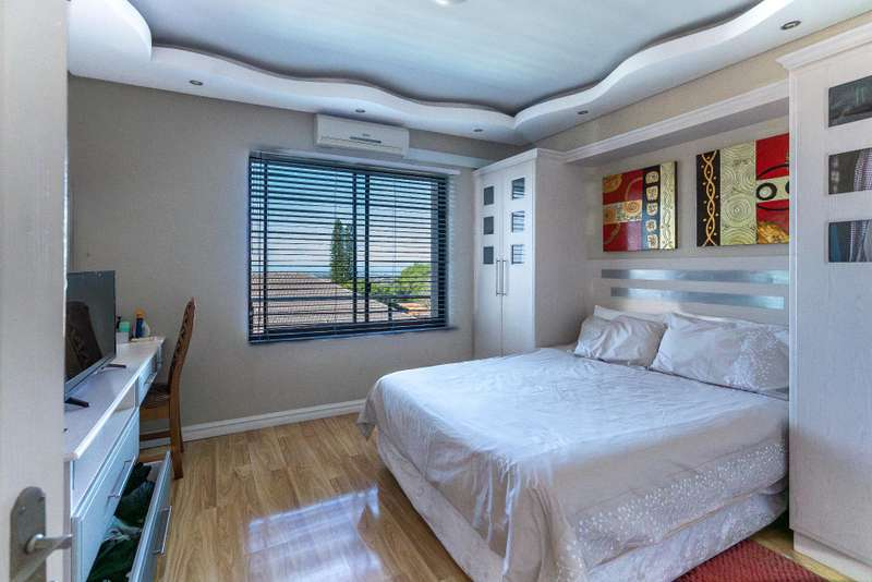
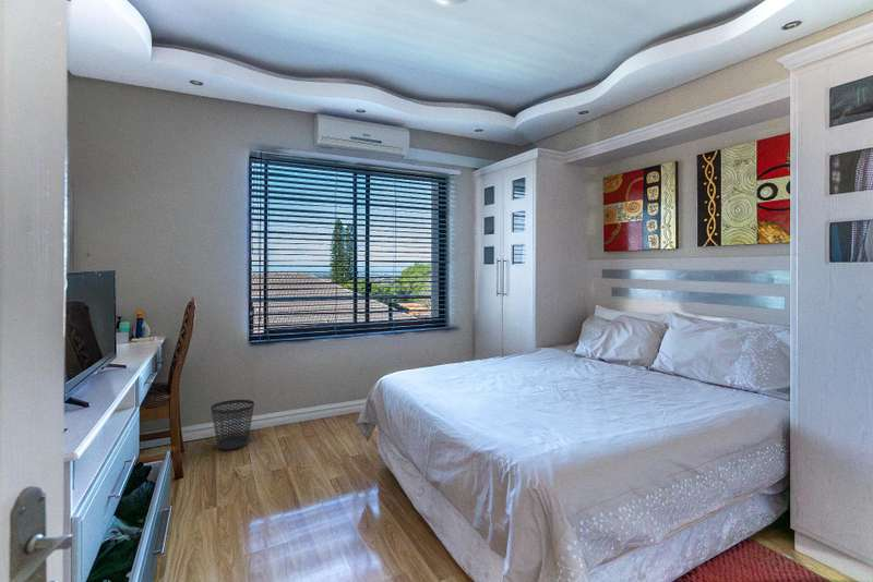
+ wastebasket (232, 425)
